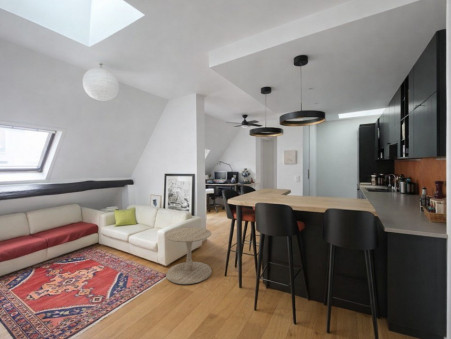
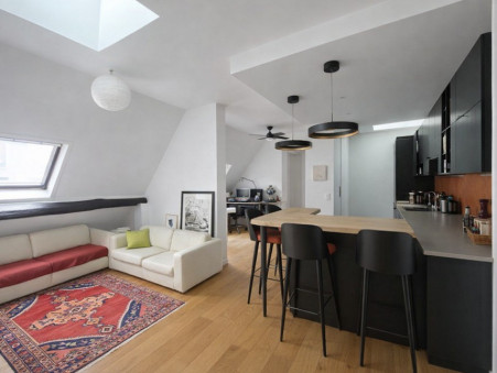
- side table (189, 252)
